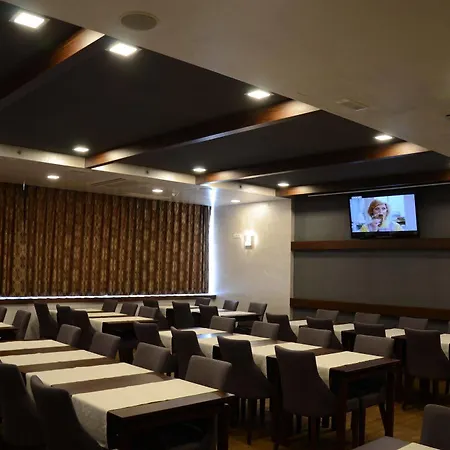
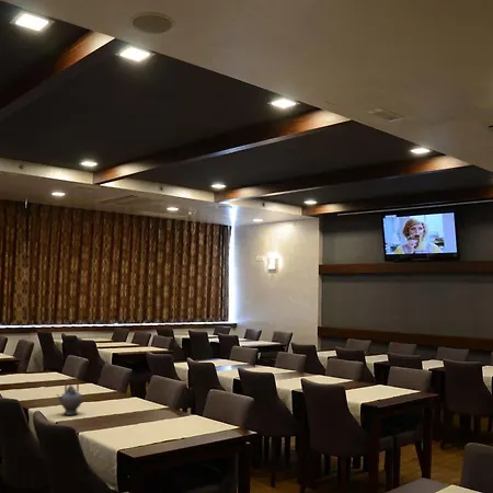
+ teapot (69, 395)
